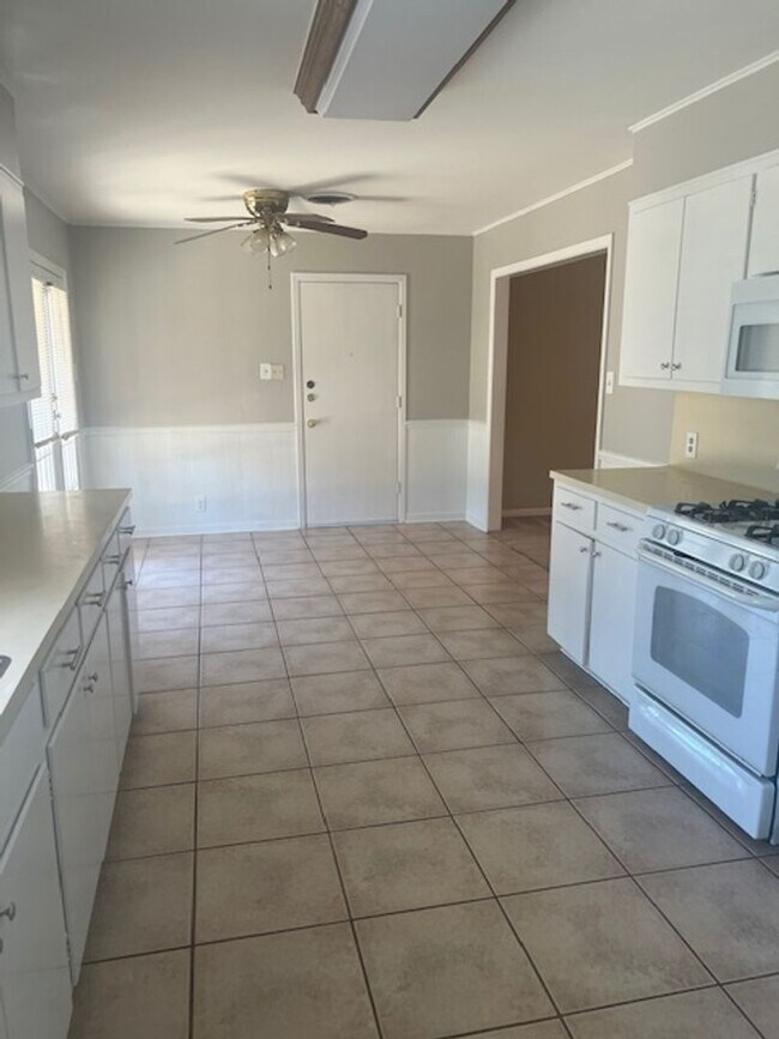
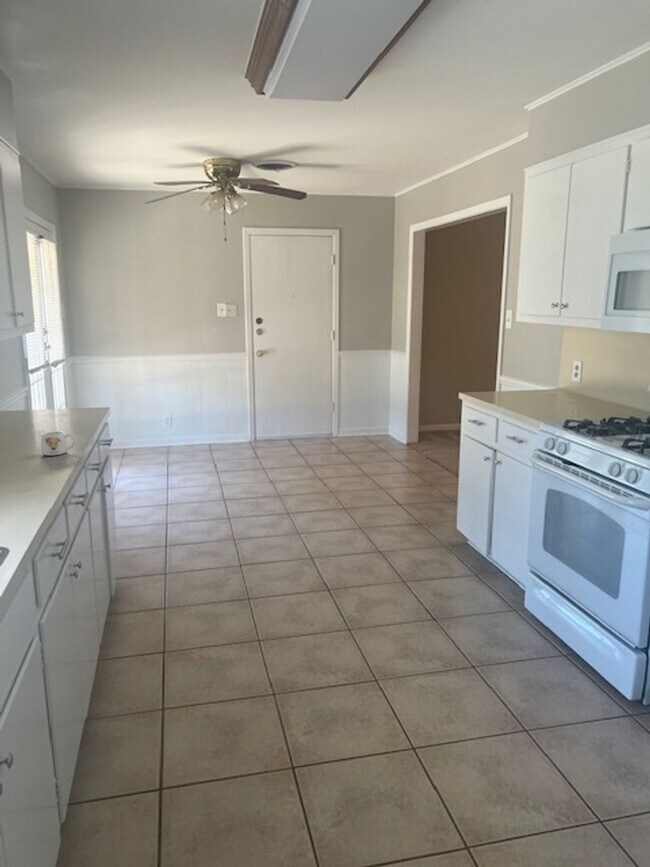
+ mug (58, 442)
